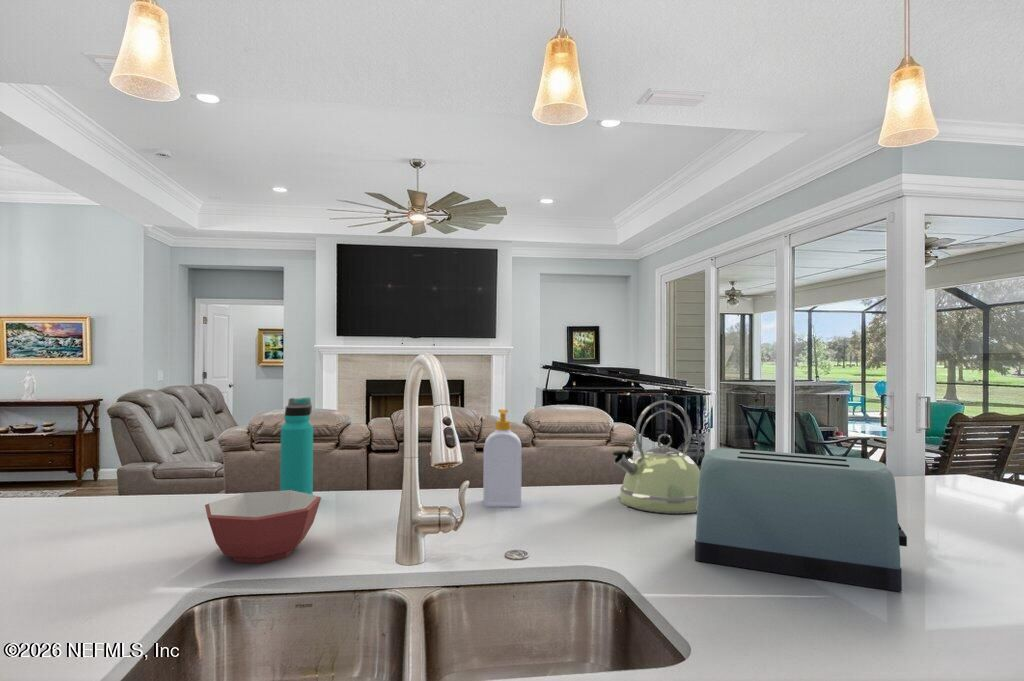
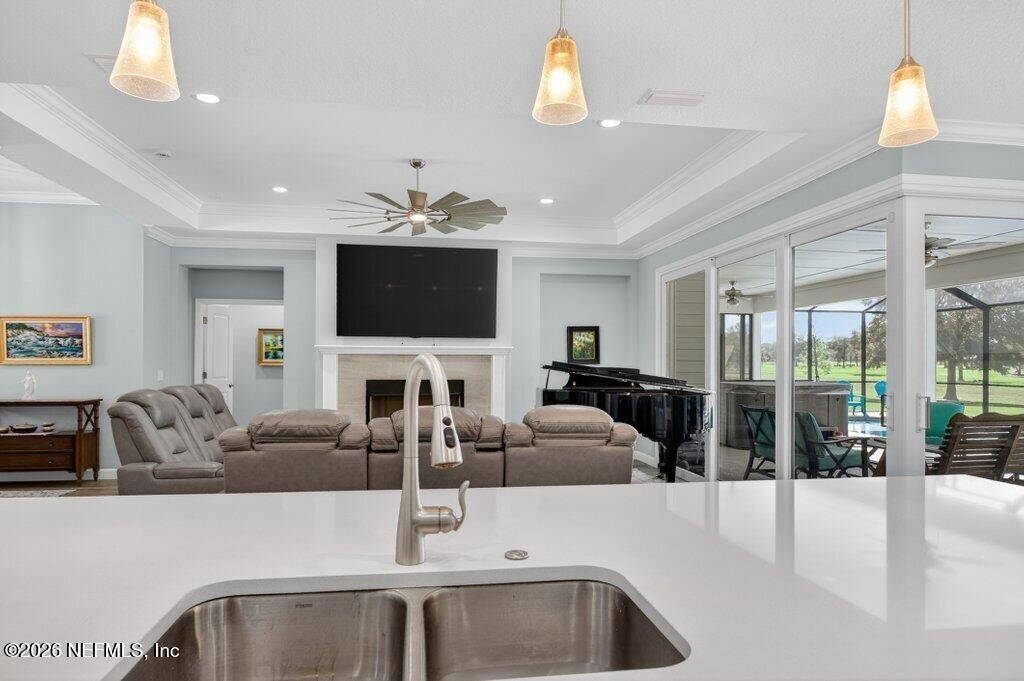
- bowl (264, 527)
- kettle (658, 451)
- toaster (794, 509)
- water bottle (296, 449)
- soap bottle (502, 456)
